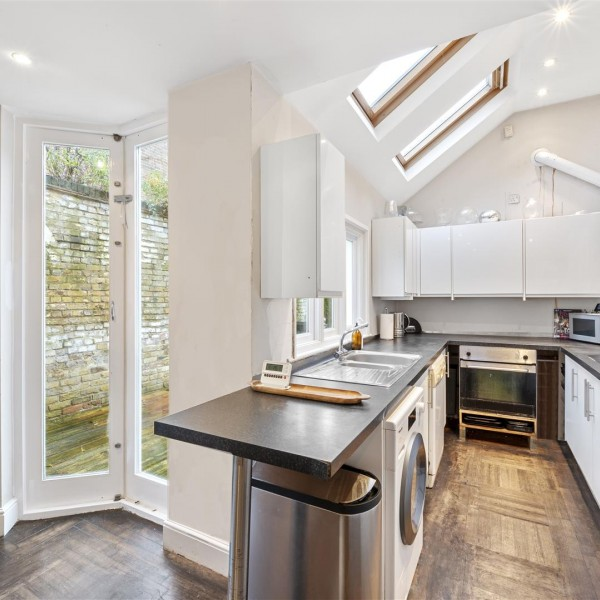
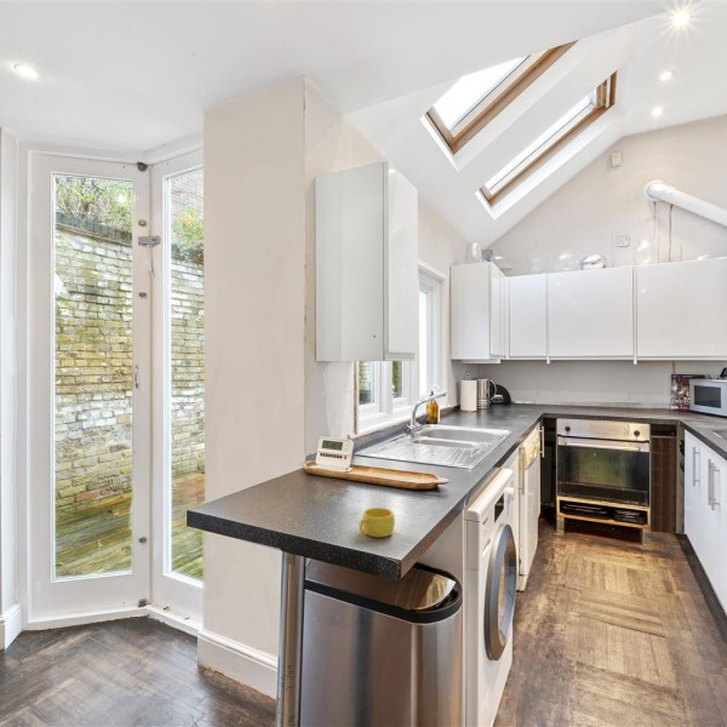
+ cup (374, 523)
